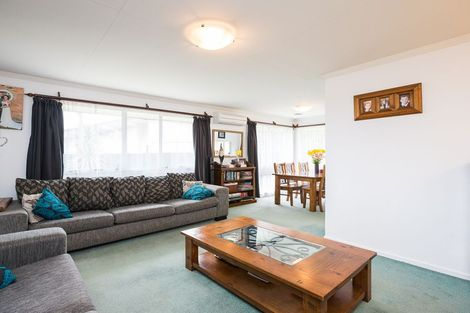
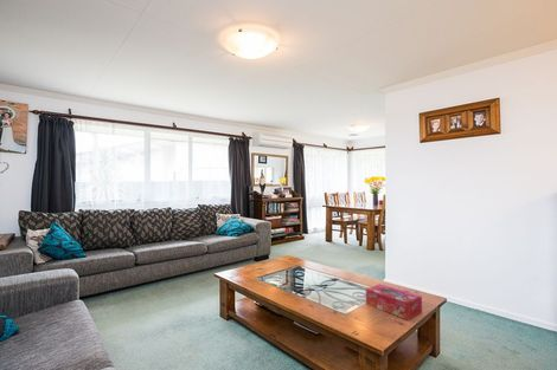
+ tissue box (392, 300)
